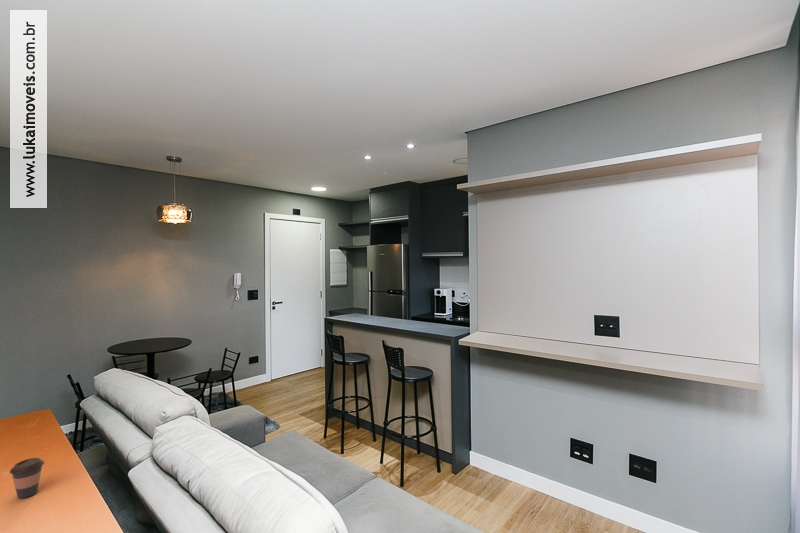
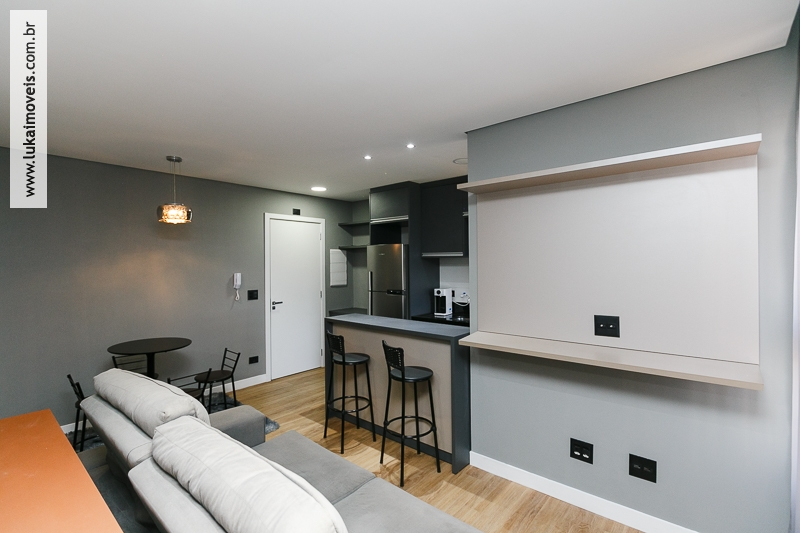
- coffee cup (27, 478)
